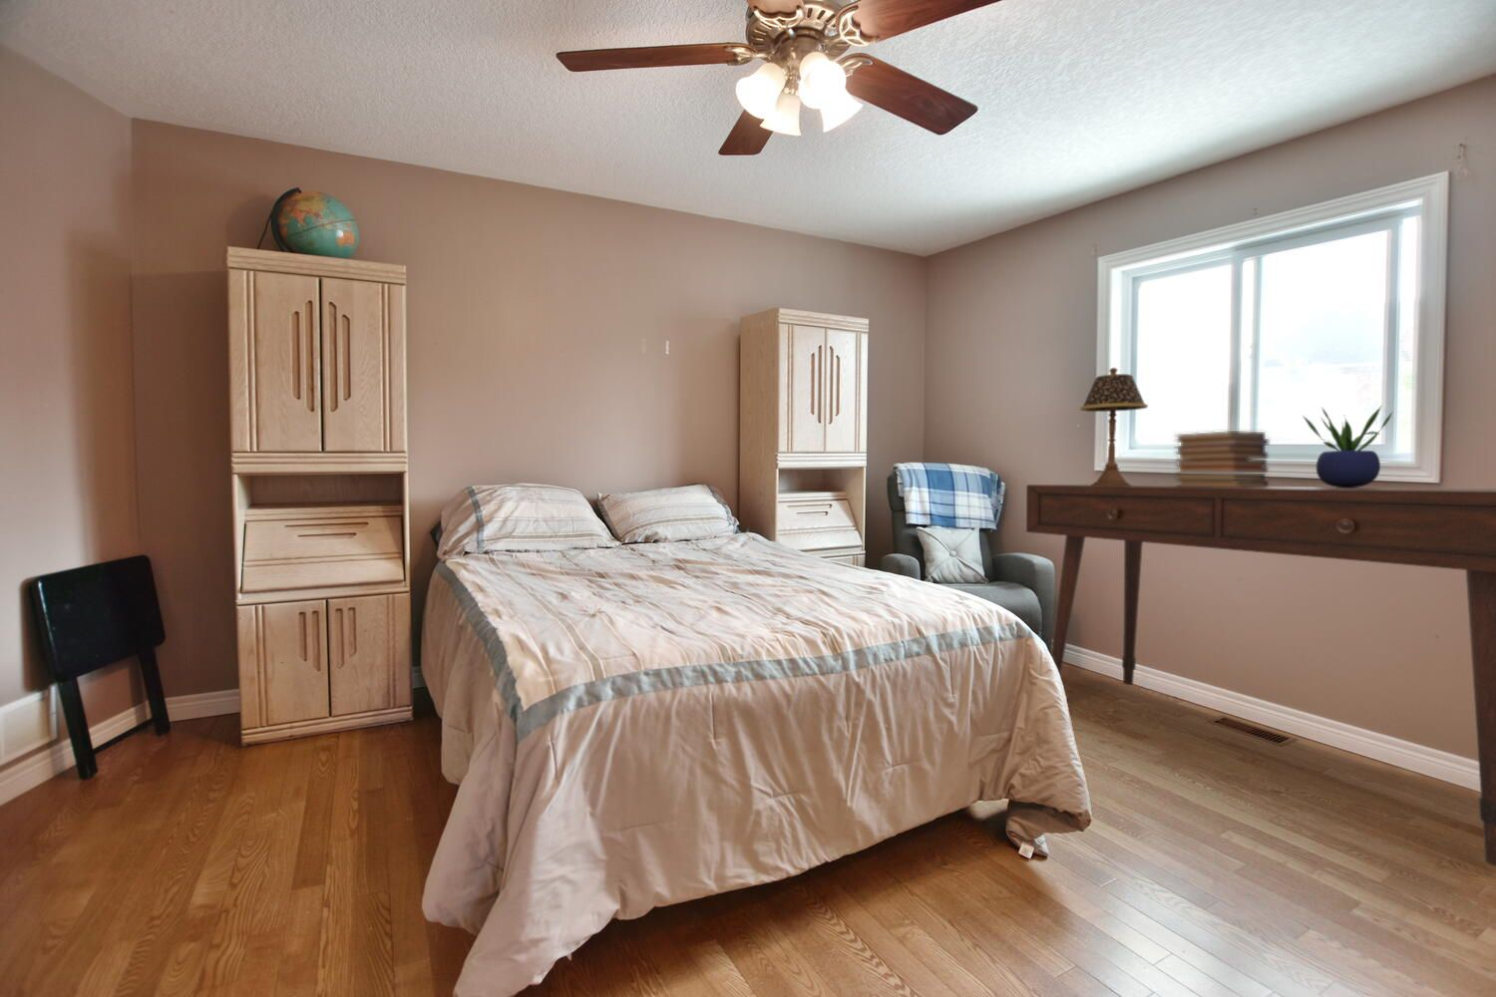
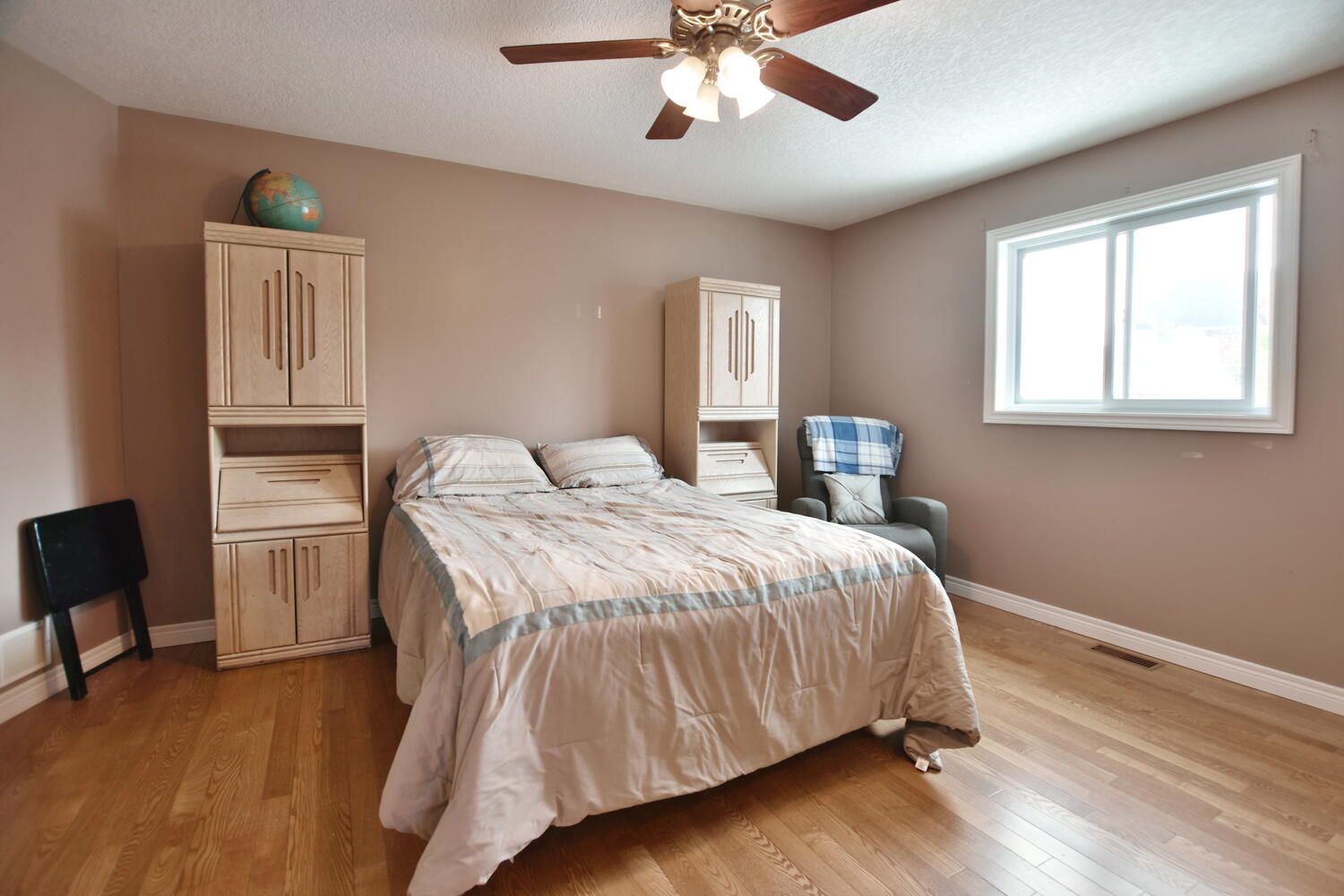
- potted plant (1344, 446)
- table lamp (1112, 426)
- desk (1266, 552)
- book stack (1218, 458)
